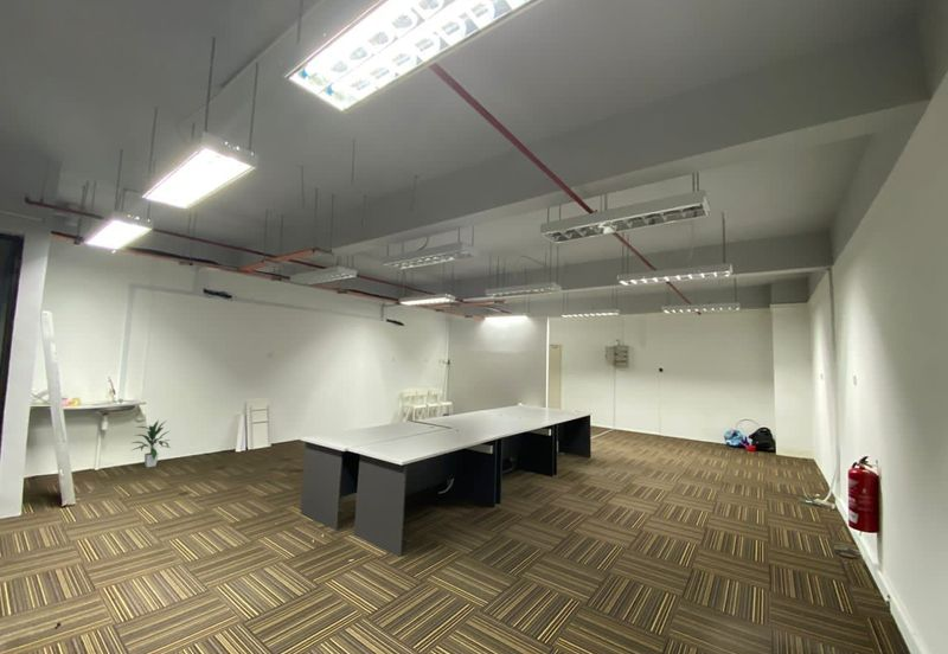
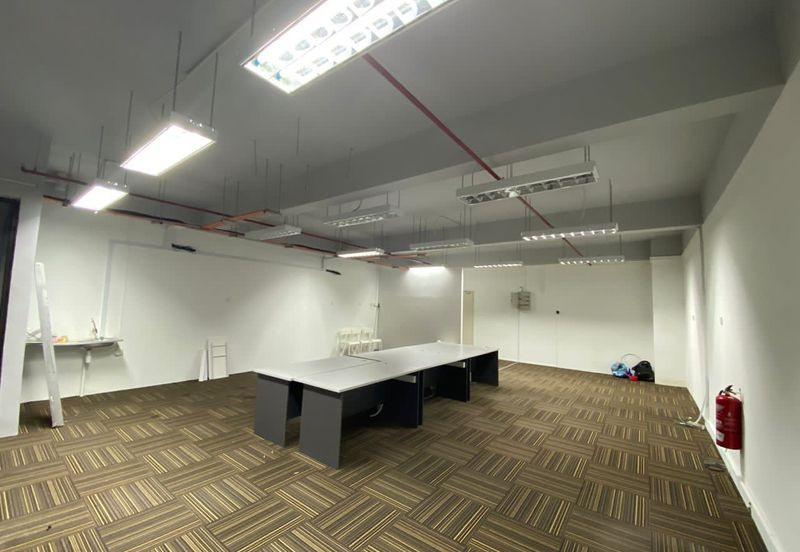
- indoor plant (152, 443)
